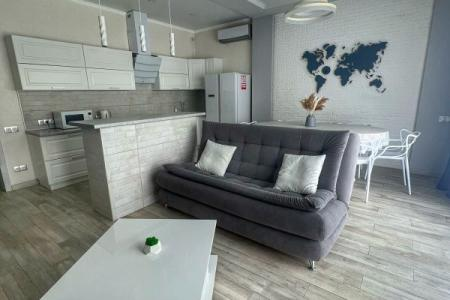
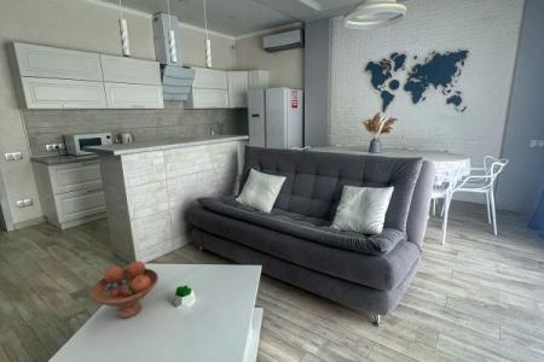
+ fruit bowl (126, 291)
